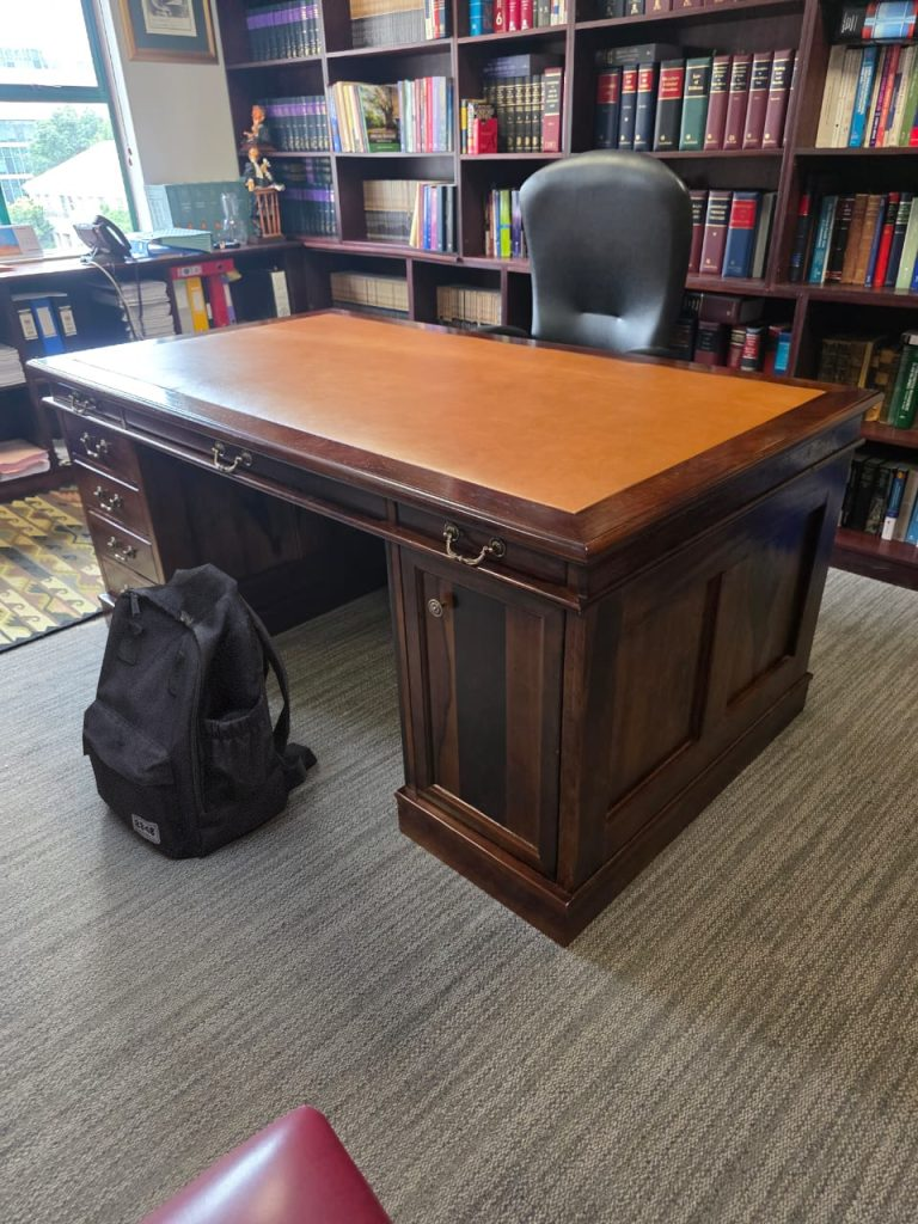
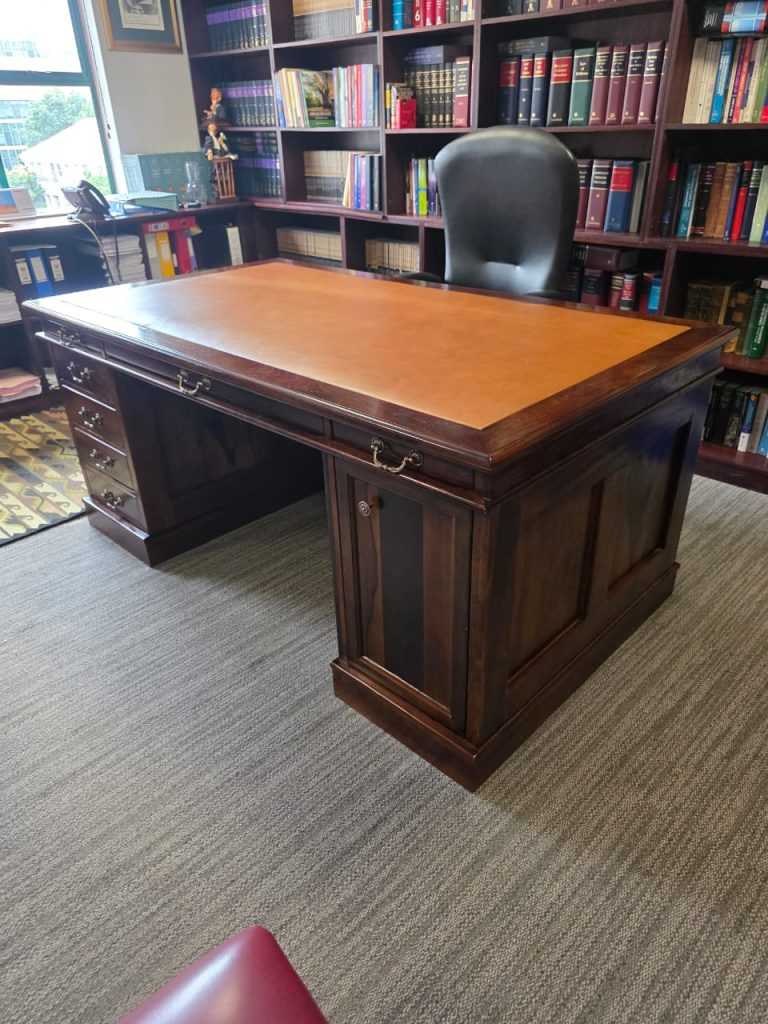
- backpack (191, 692)
